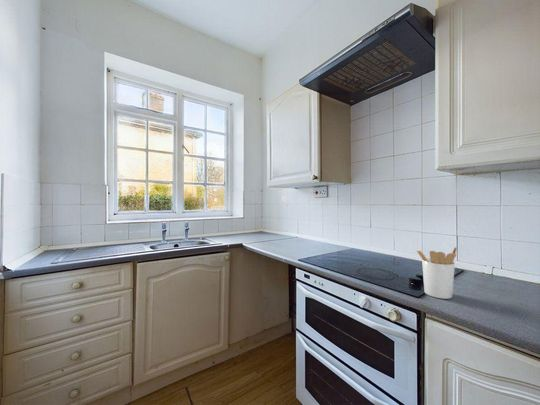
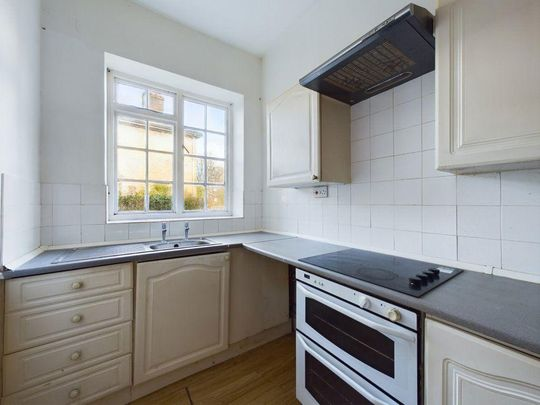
- utensil holder (439, 271)
